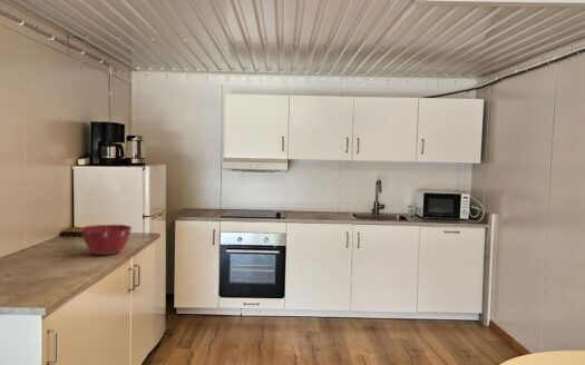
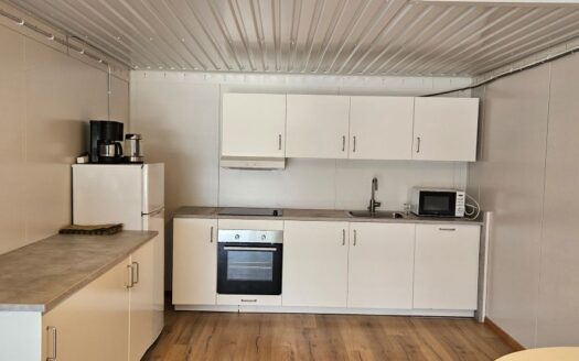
- mixing bowl (106, 239)
